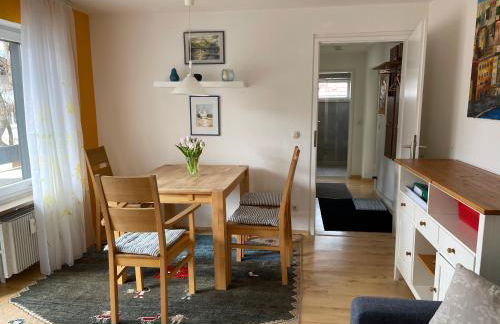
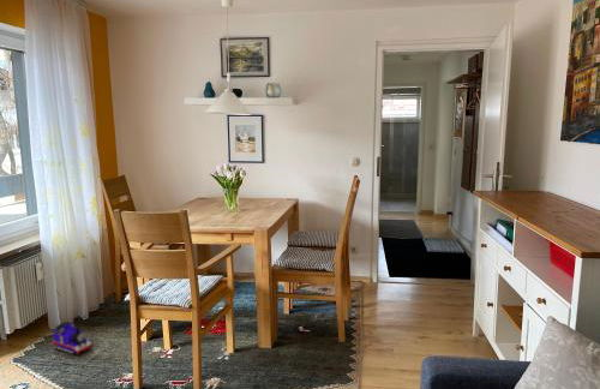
+ toy train (72, 336)
